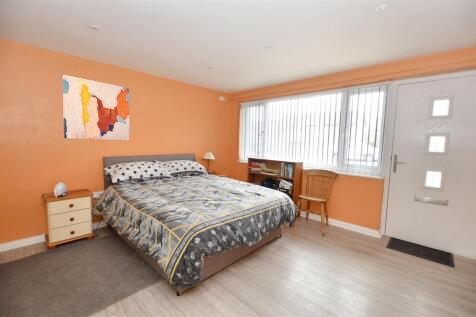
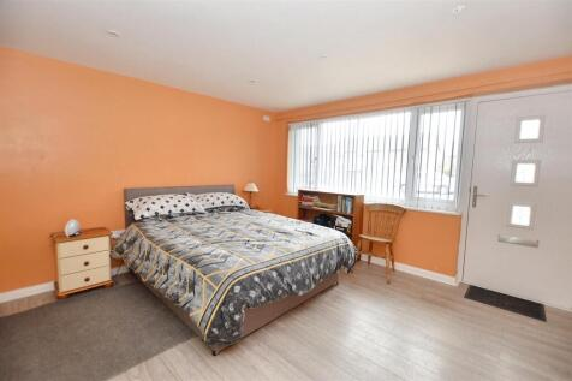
- wall art (99, 111)
